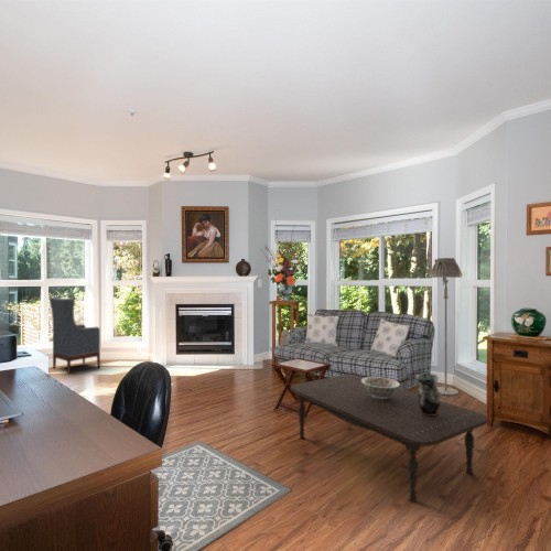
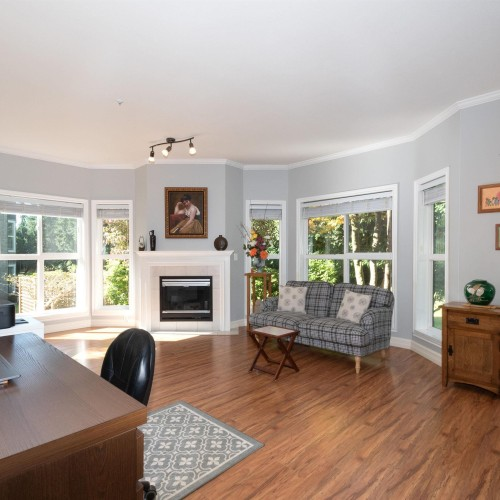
- coffee table (377, 426)
- armchair (75, 332)
- decorative bowl (380, 390)
- vase (429, 396)
- floor lamp (445, 325)
